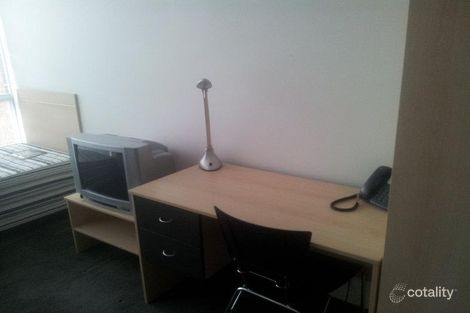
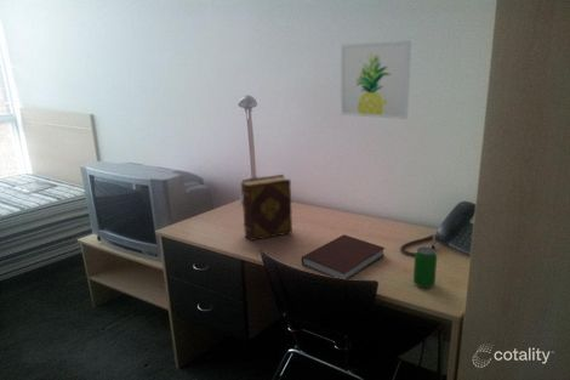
+ notebook (343, 255)
+ diary (266, 206)
+ wall art (372, 80)
+ beverage can (424, 267)
